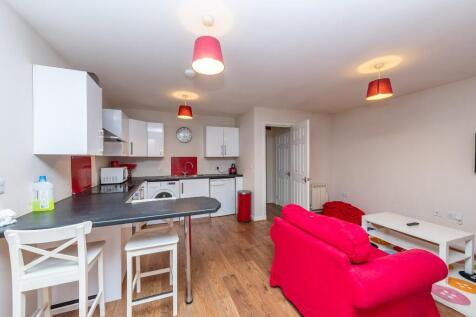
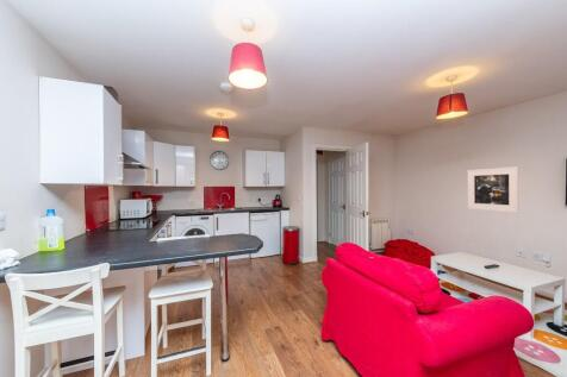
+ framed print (491, 189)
